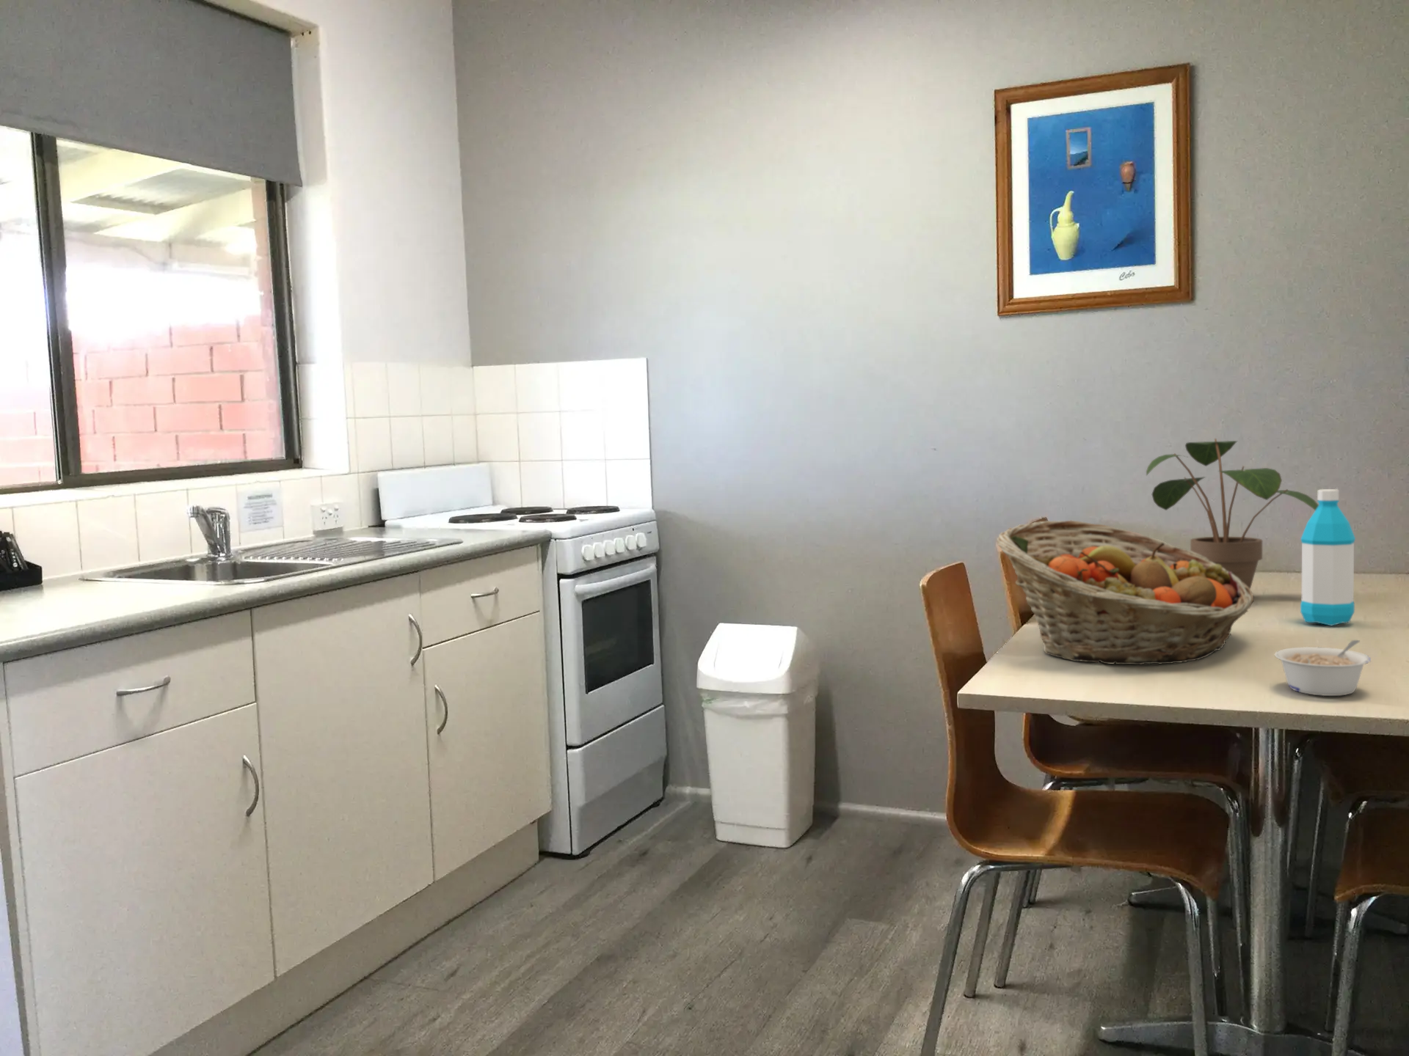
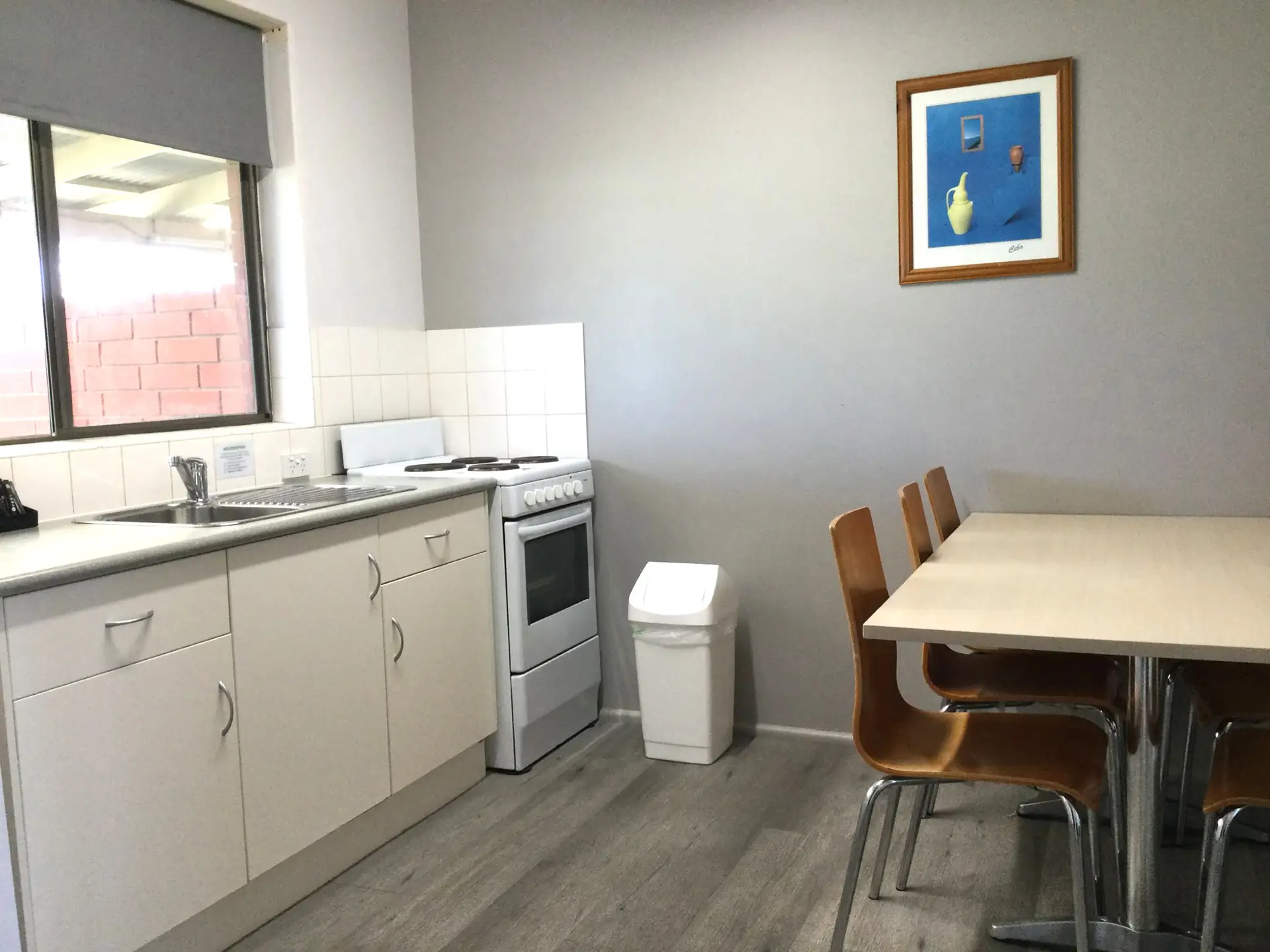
- potted plant (1226, 518)
- water bottle (1328, 557)
- fruit basket (1122, 586)
- legume (1321, 668)
